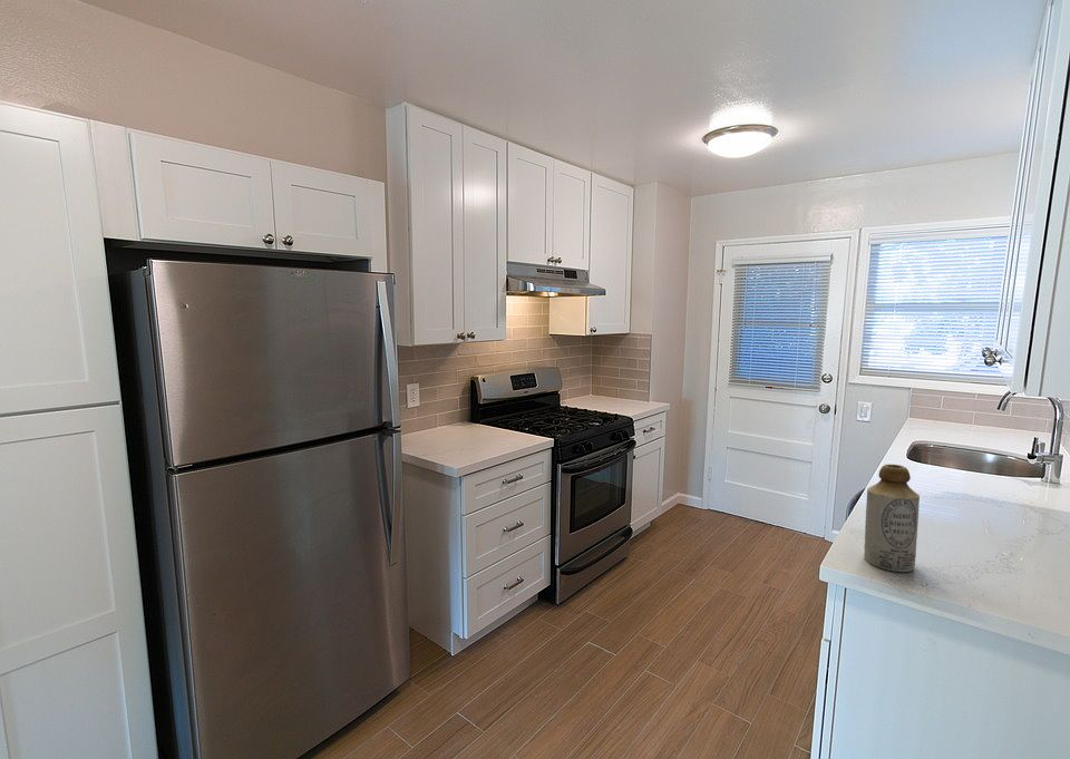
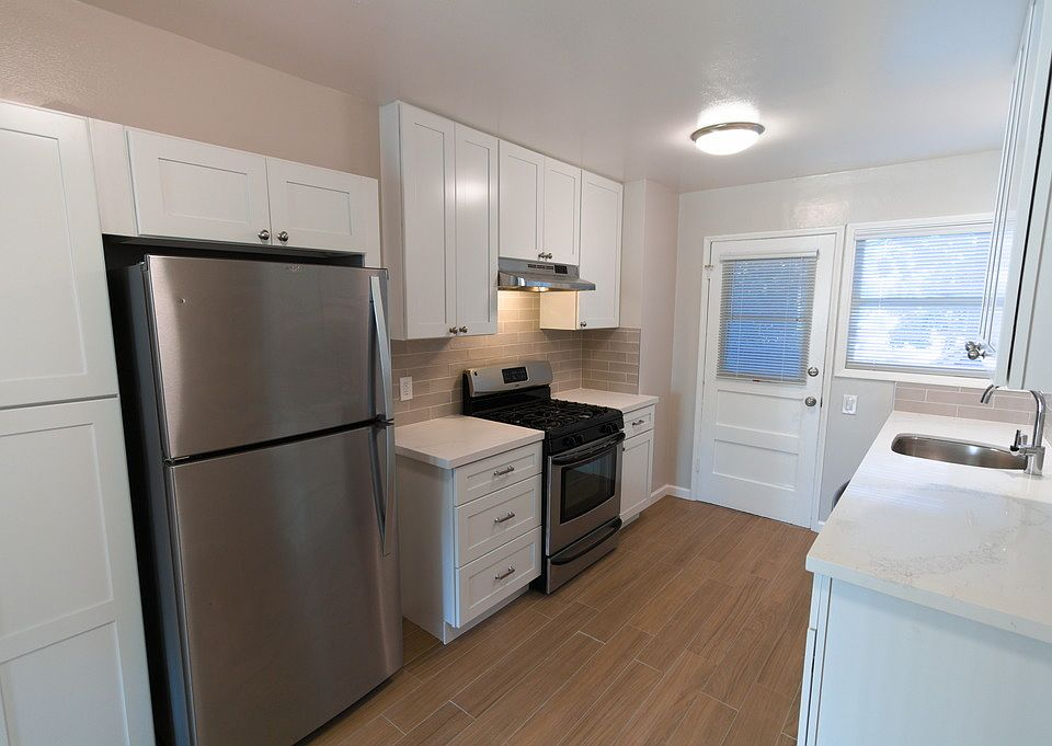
- bottle (892, 514)
